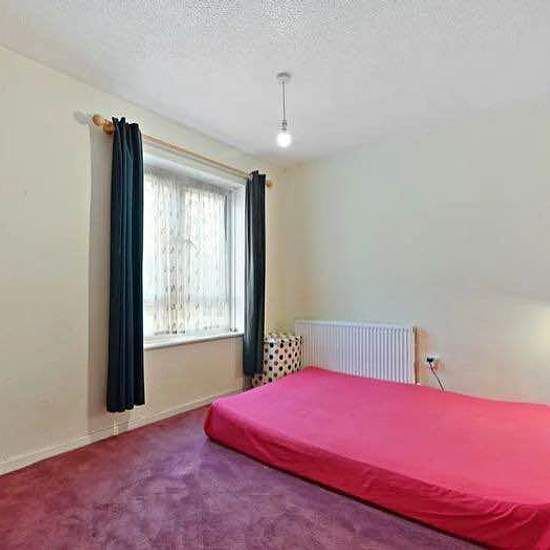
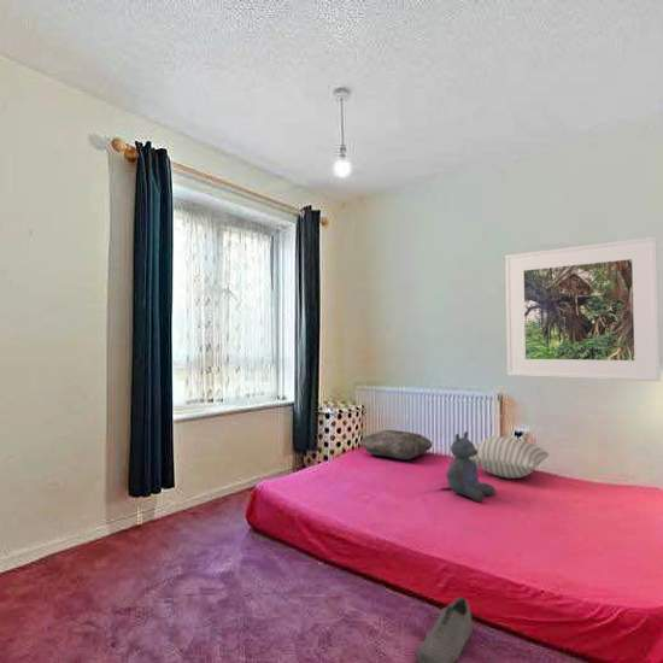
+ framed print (575, 312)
+ pillow (506, 456)
+ shoe (446, 629)
+ stuffed bear (470, 464)
+ cushion (395, 442)
